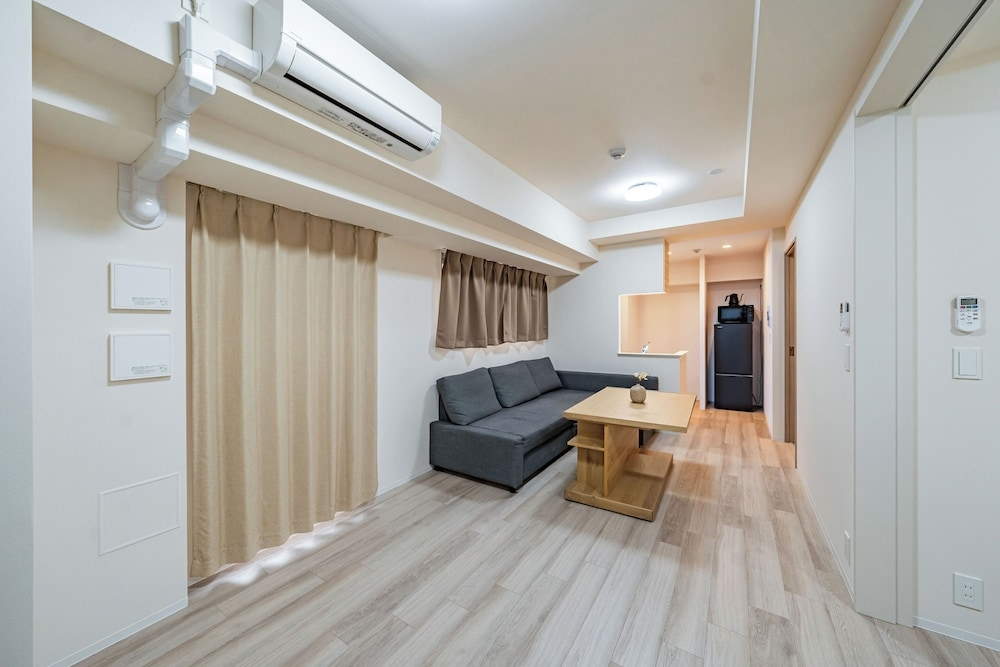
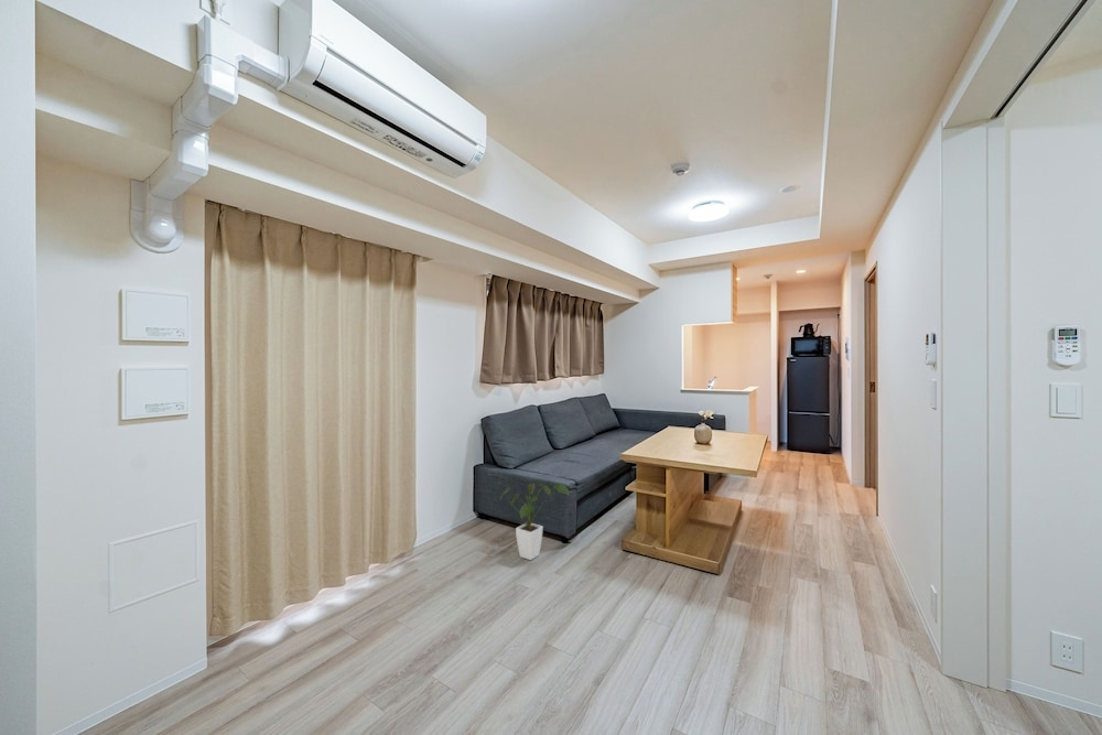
+ house plant (532, 520)
